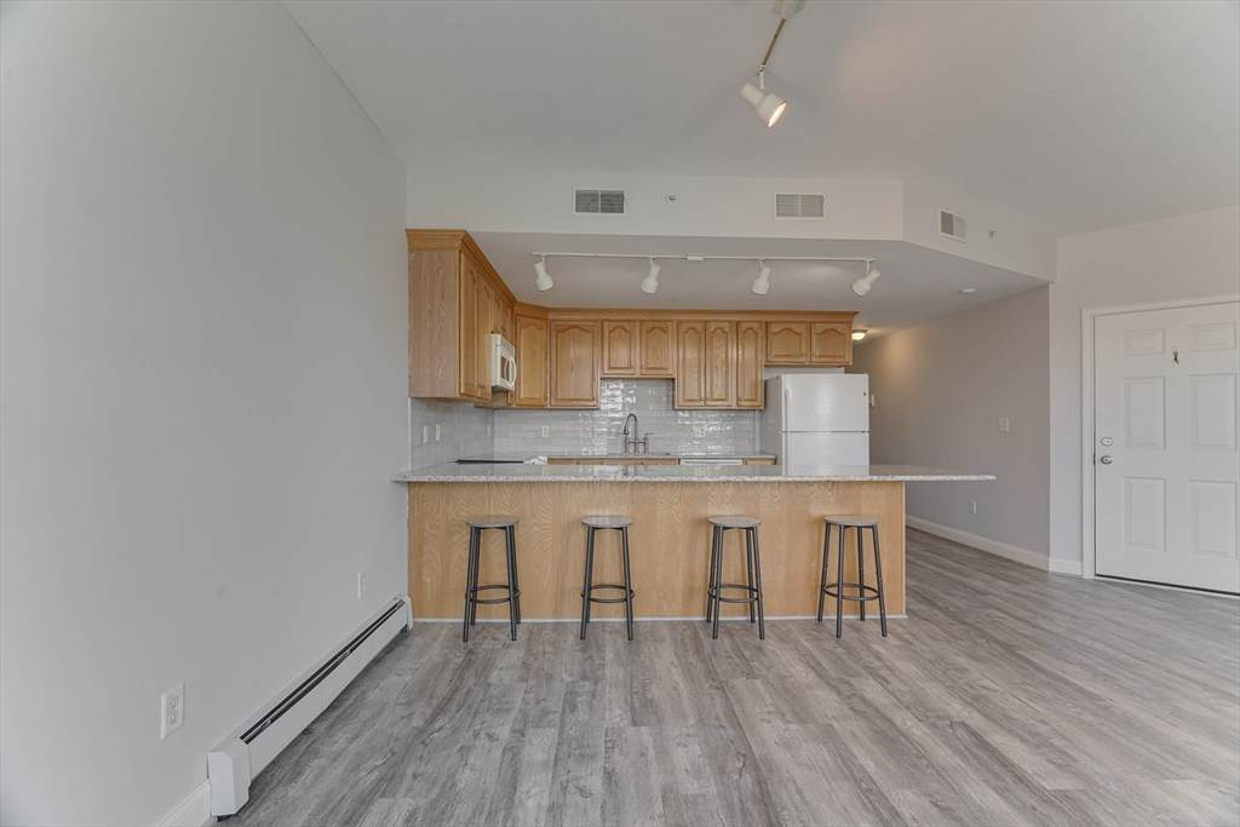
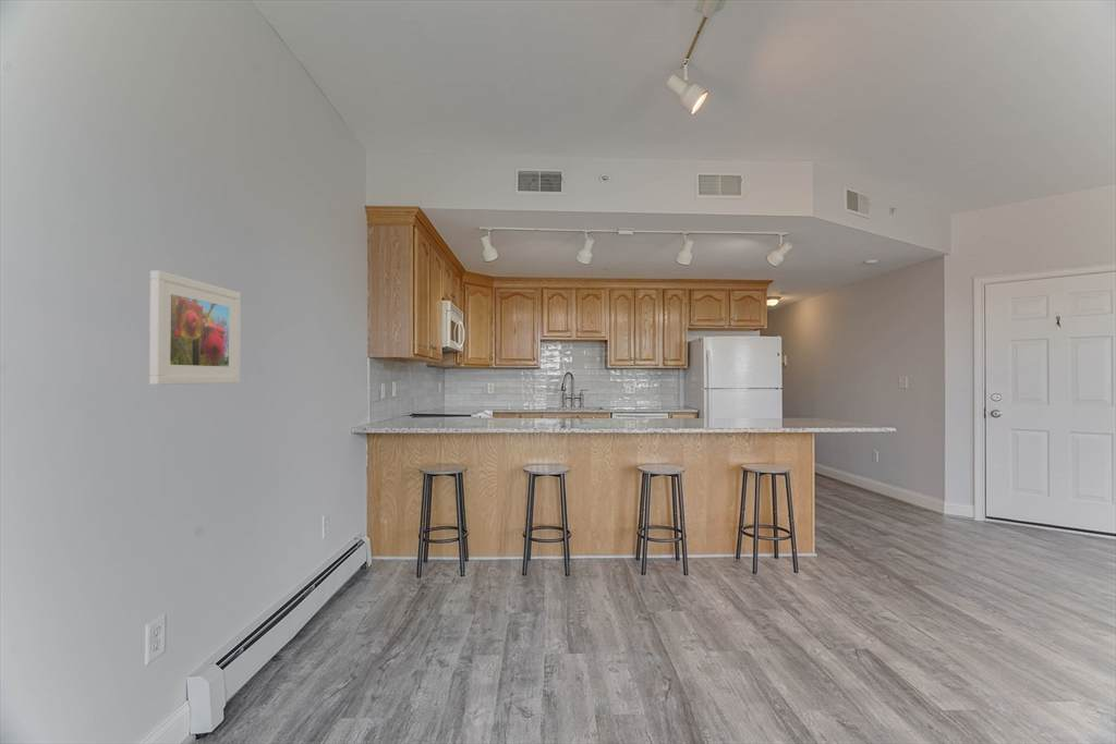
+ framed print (199, 332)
